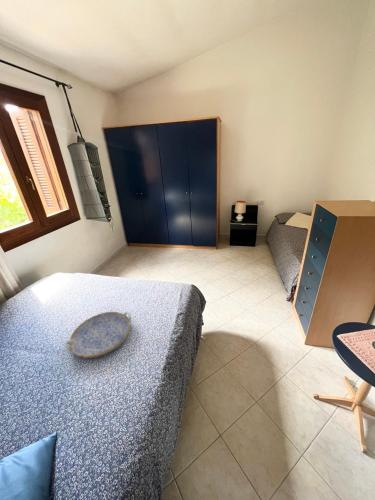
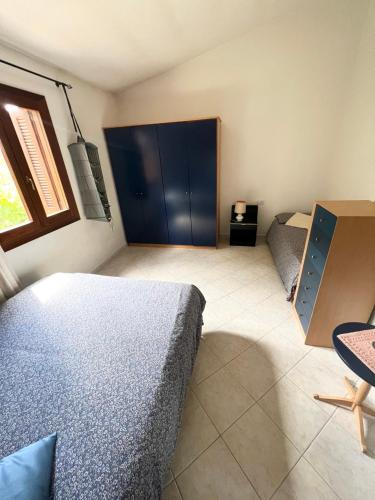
- serving tray (101, 332)
